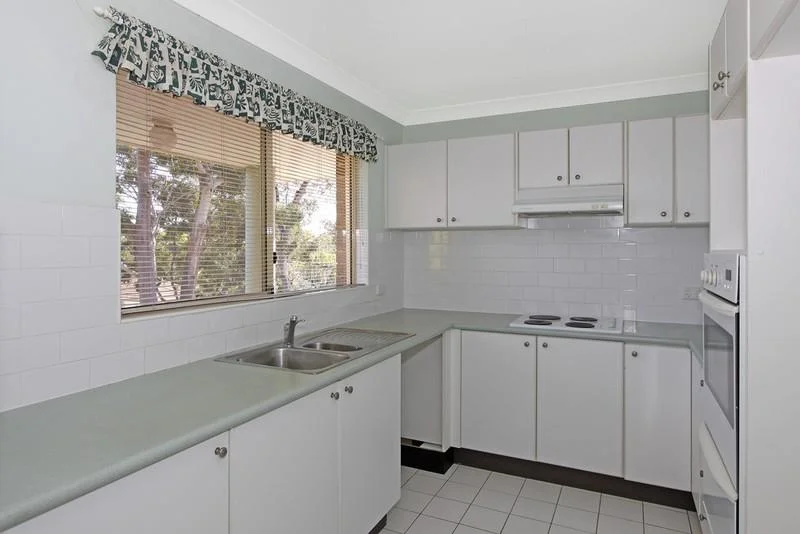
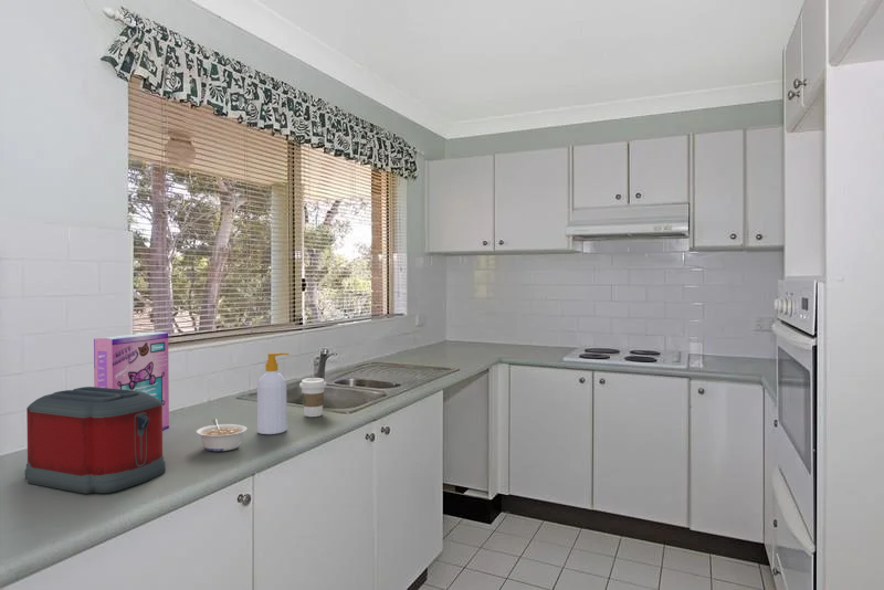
+ coffee cup (313, 397)
+ soap bottle (273, 391)
+ legume (220, 435)
+ toaster (98, 433)
+ cereal box (134, 386)
